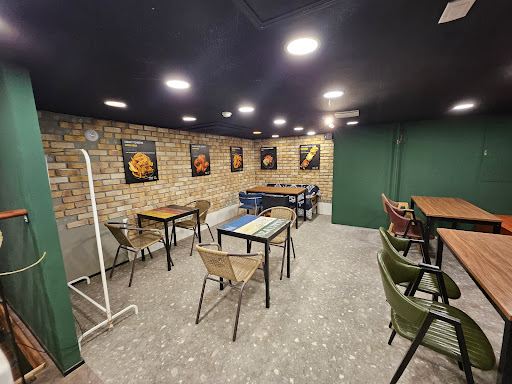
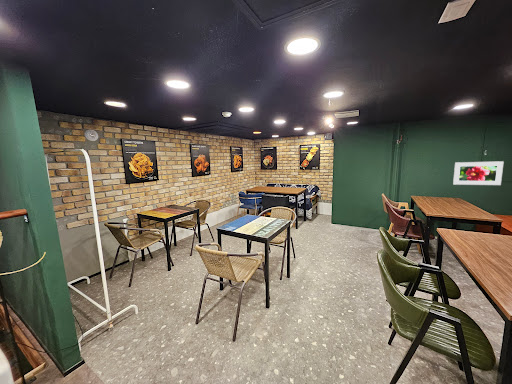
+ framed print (477, 173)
